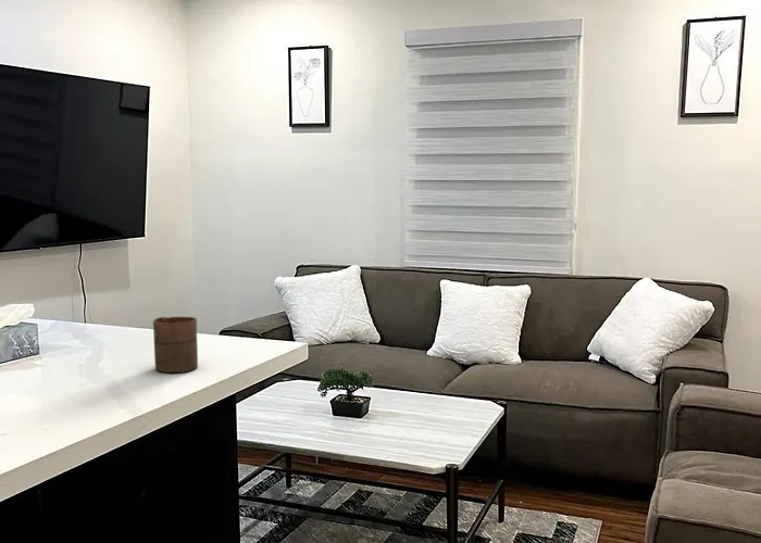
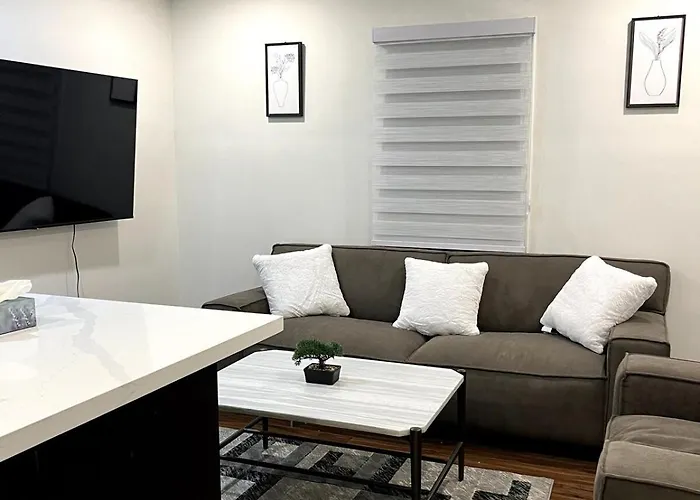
- cup (174, 343)
